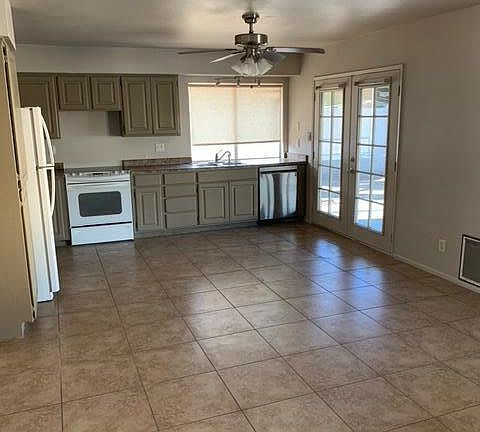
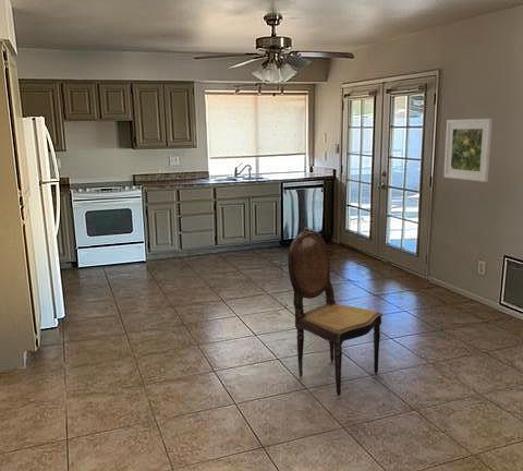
+ dining chair (336, 305)
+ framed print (466, 149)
